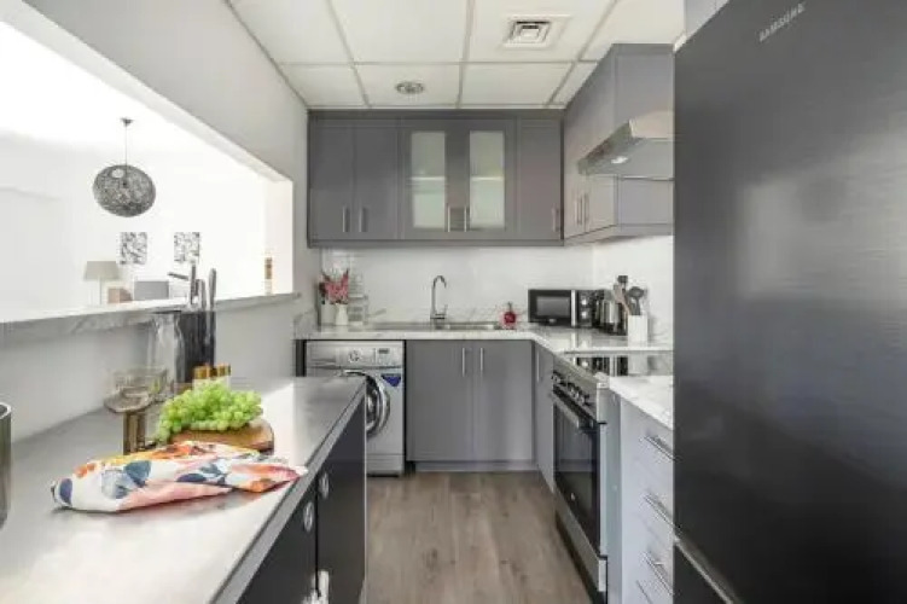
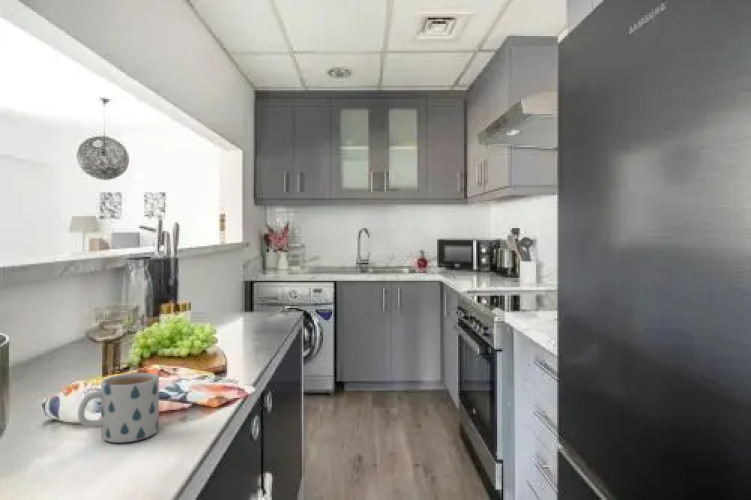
+ mug (119, 408)
